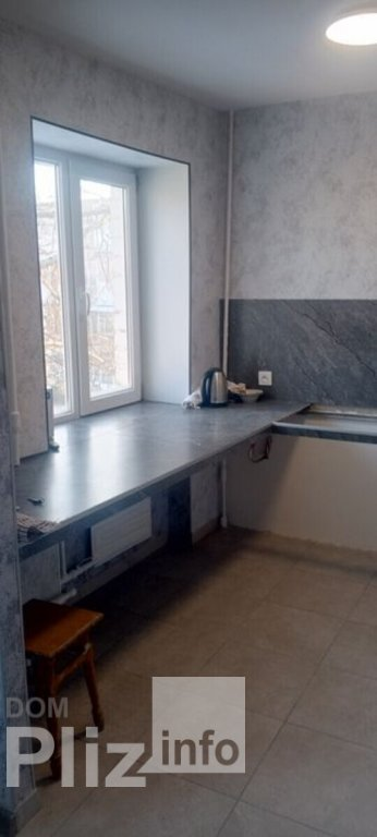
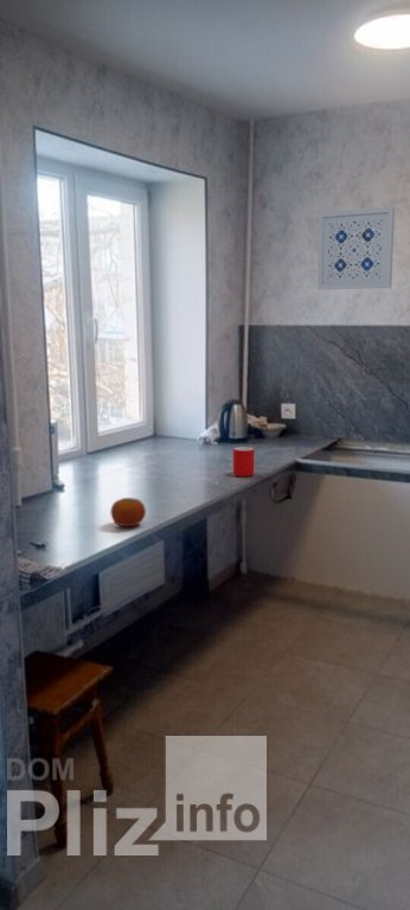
+ cup (244, 461)
+ fruit (128, 512)
+ wall art (354, 249)
